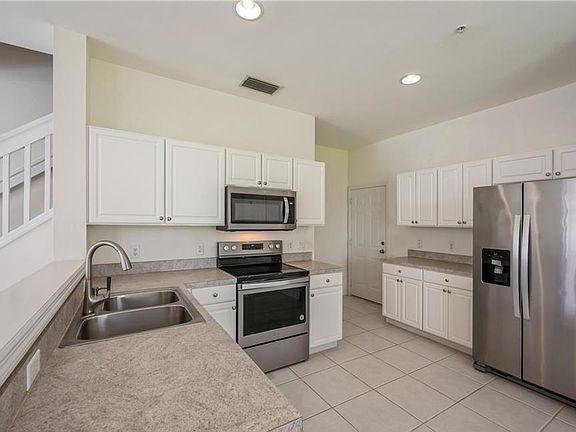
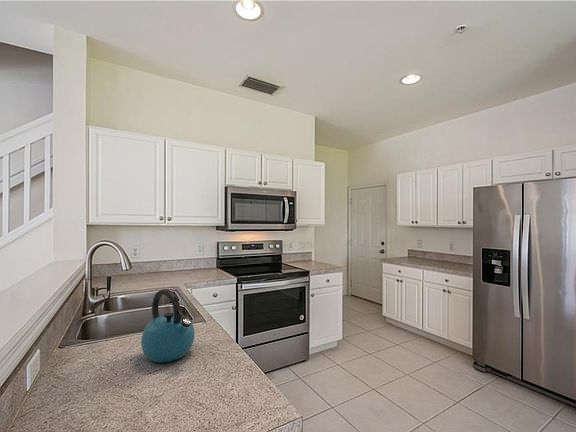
+ kettle (170, 323)
